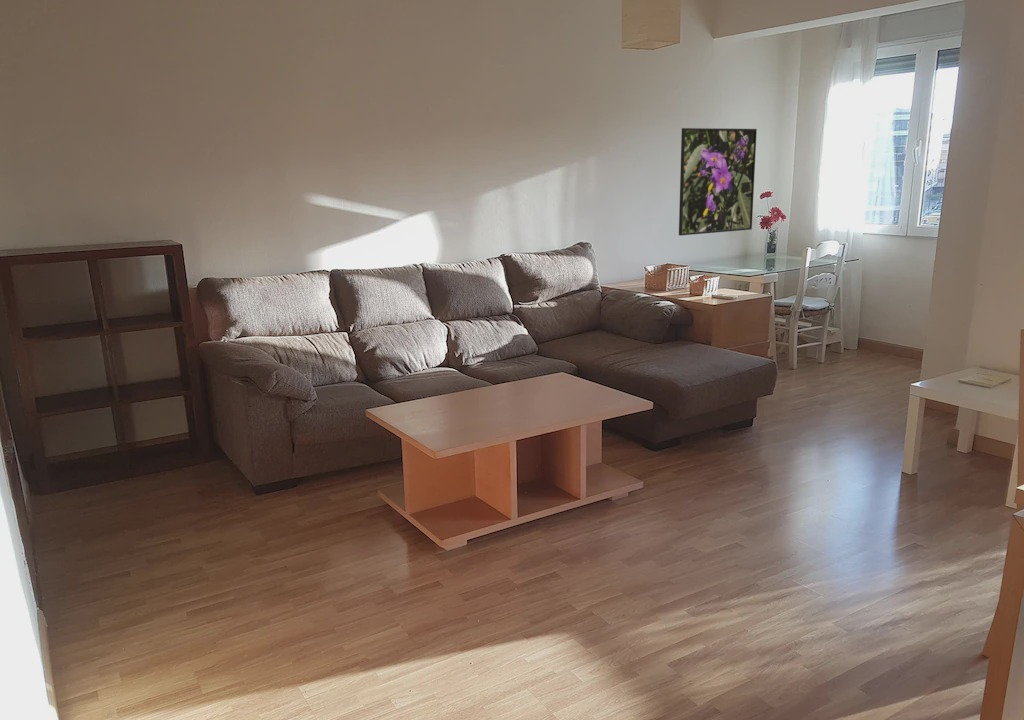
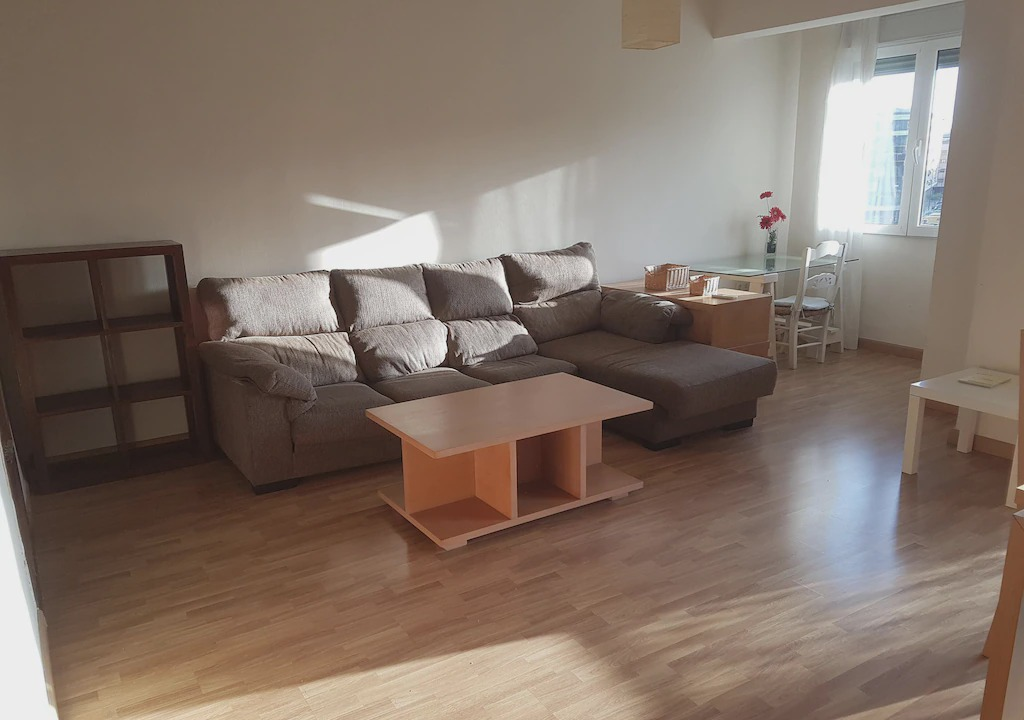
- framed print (718, 181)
